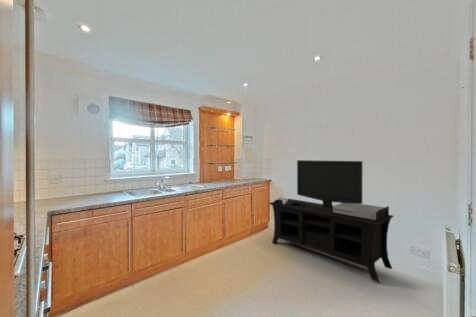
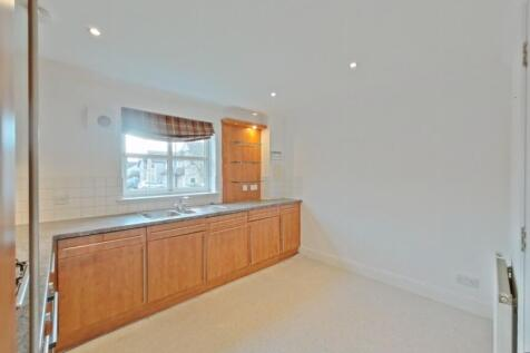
- media console (323, 207)
